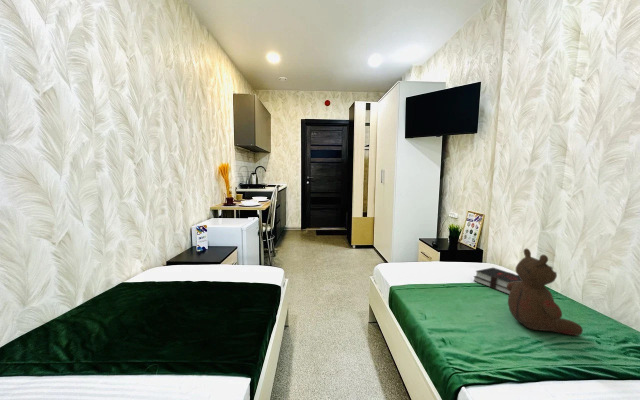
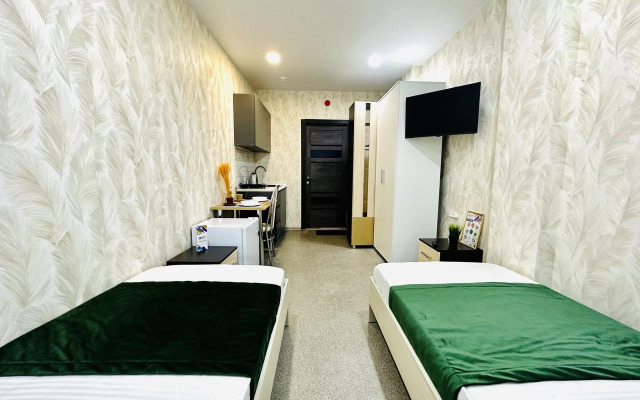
- teddy bear (543, 289)
- hardback book (502, 280)
